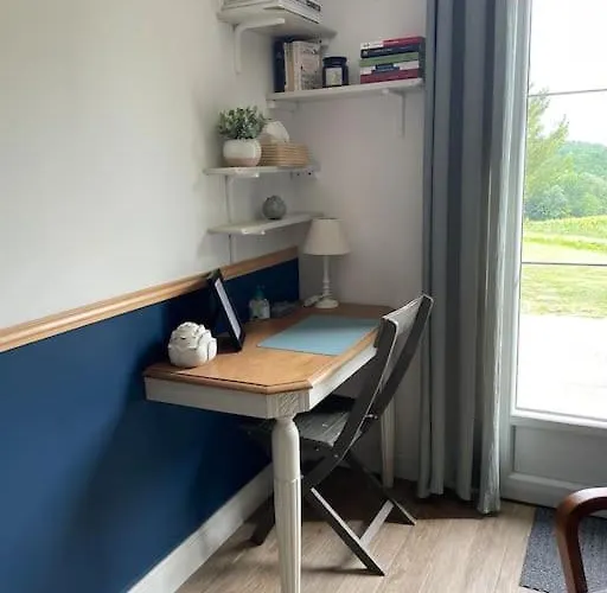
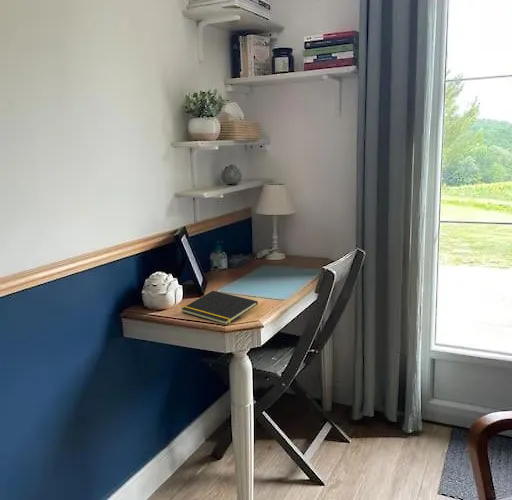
+ notepad (219, 306)
